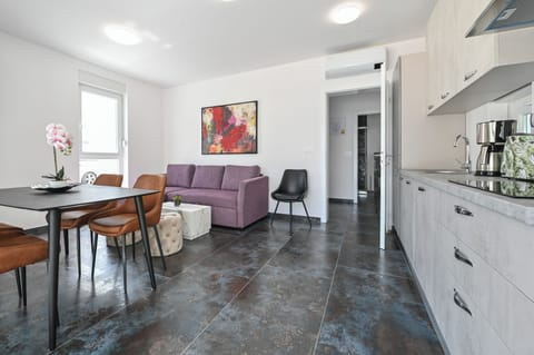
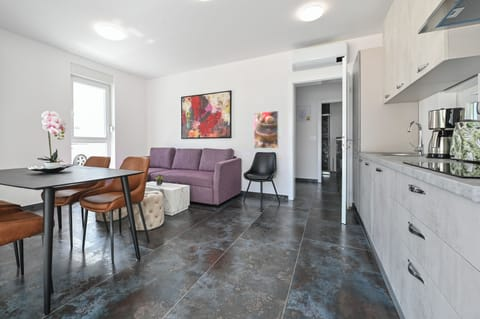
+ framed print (265, 130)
